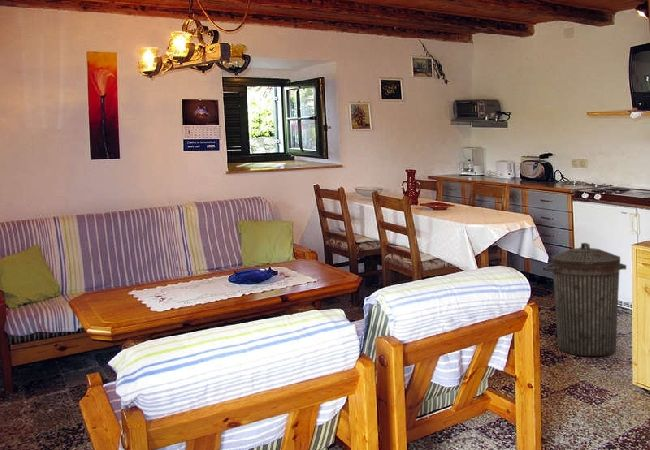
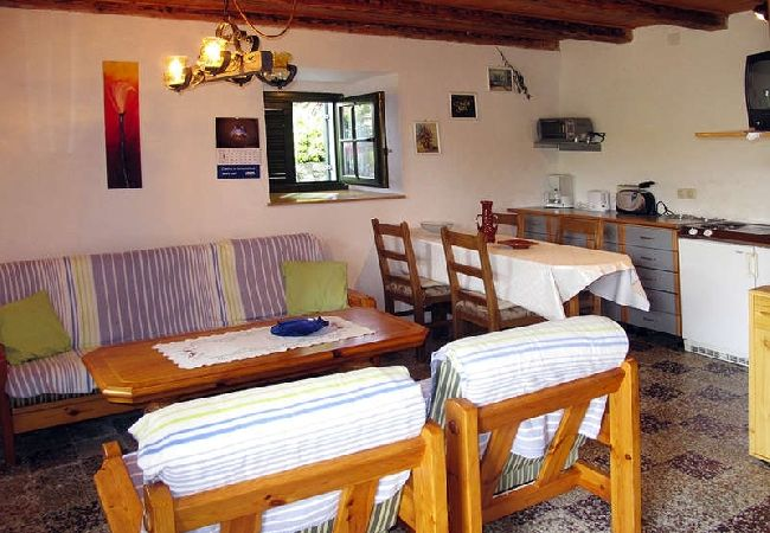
- trash can (586, 296)
